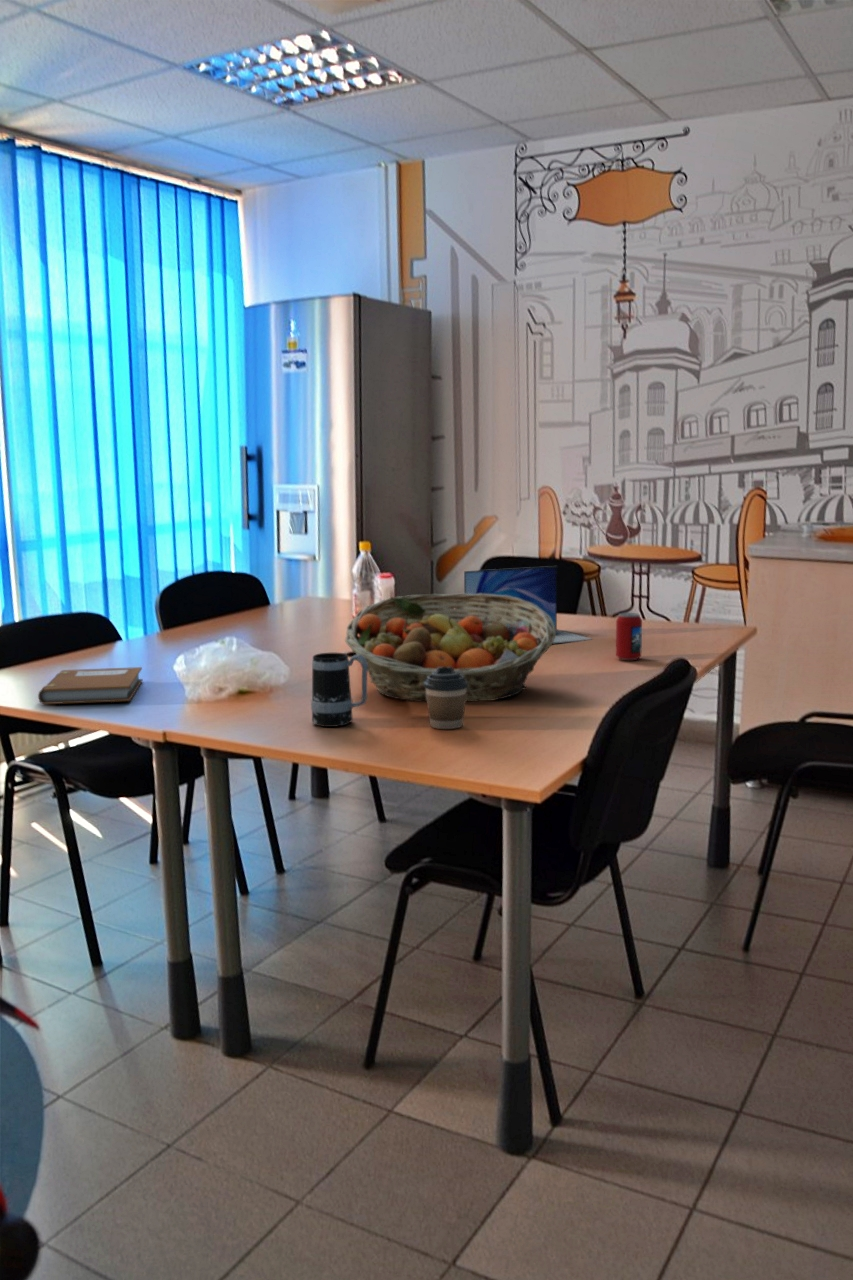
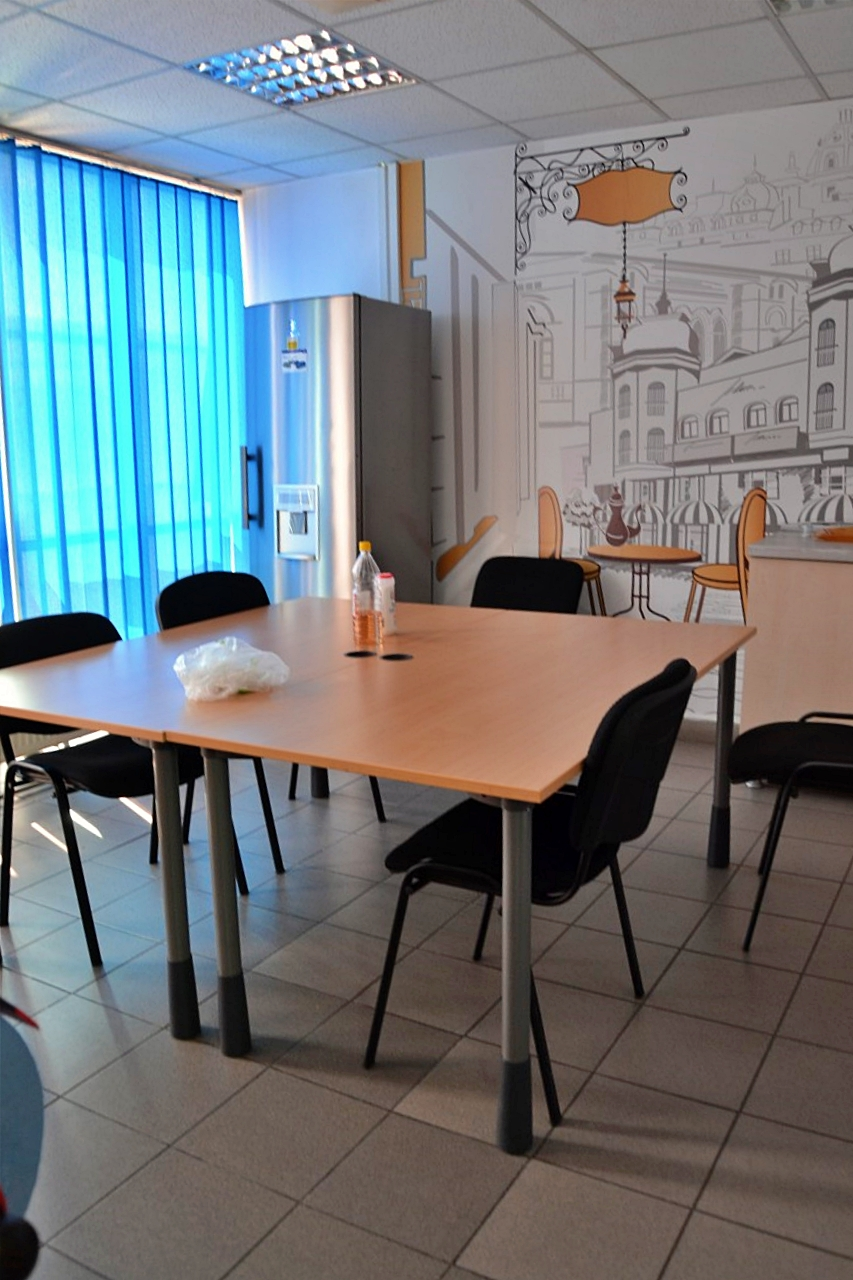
- fruit basket (450, 645)
- coffee cup (446, 697)
- notebook (92, 684)
- mug (339, 688)
- beverage can (628, 636)
- laptop (527, 601)
